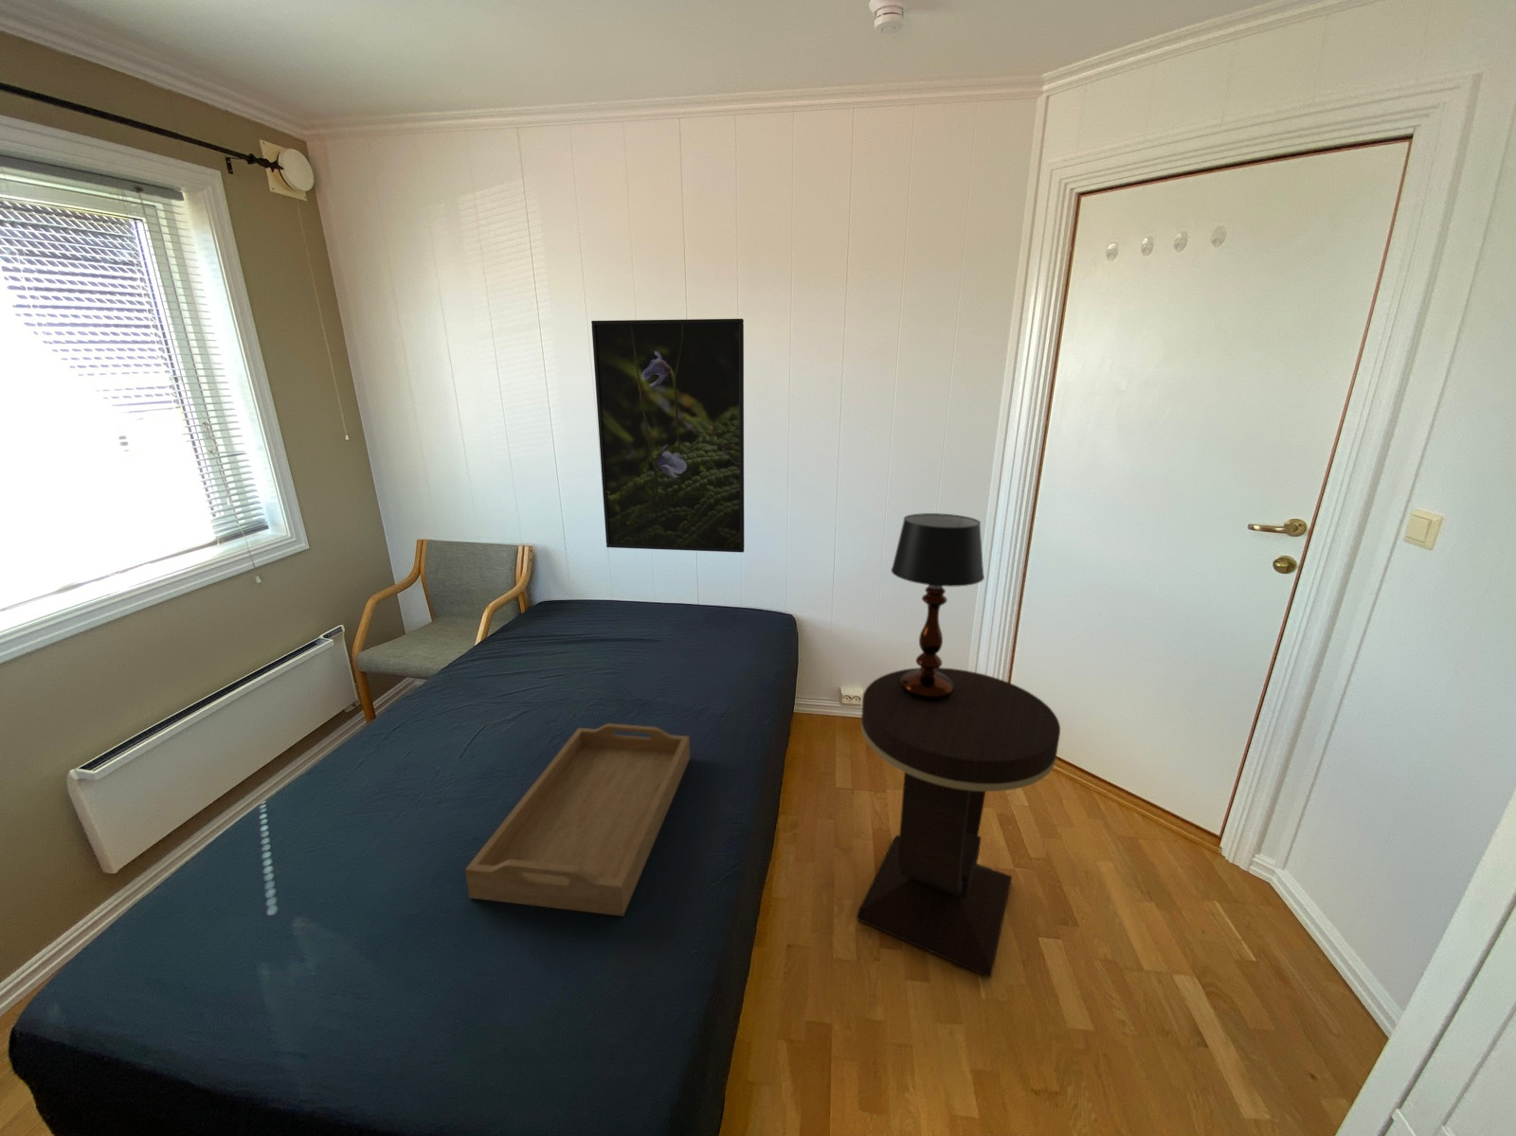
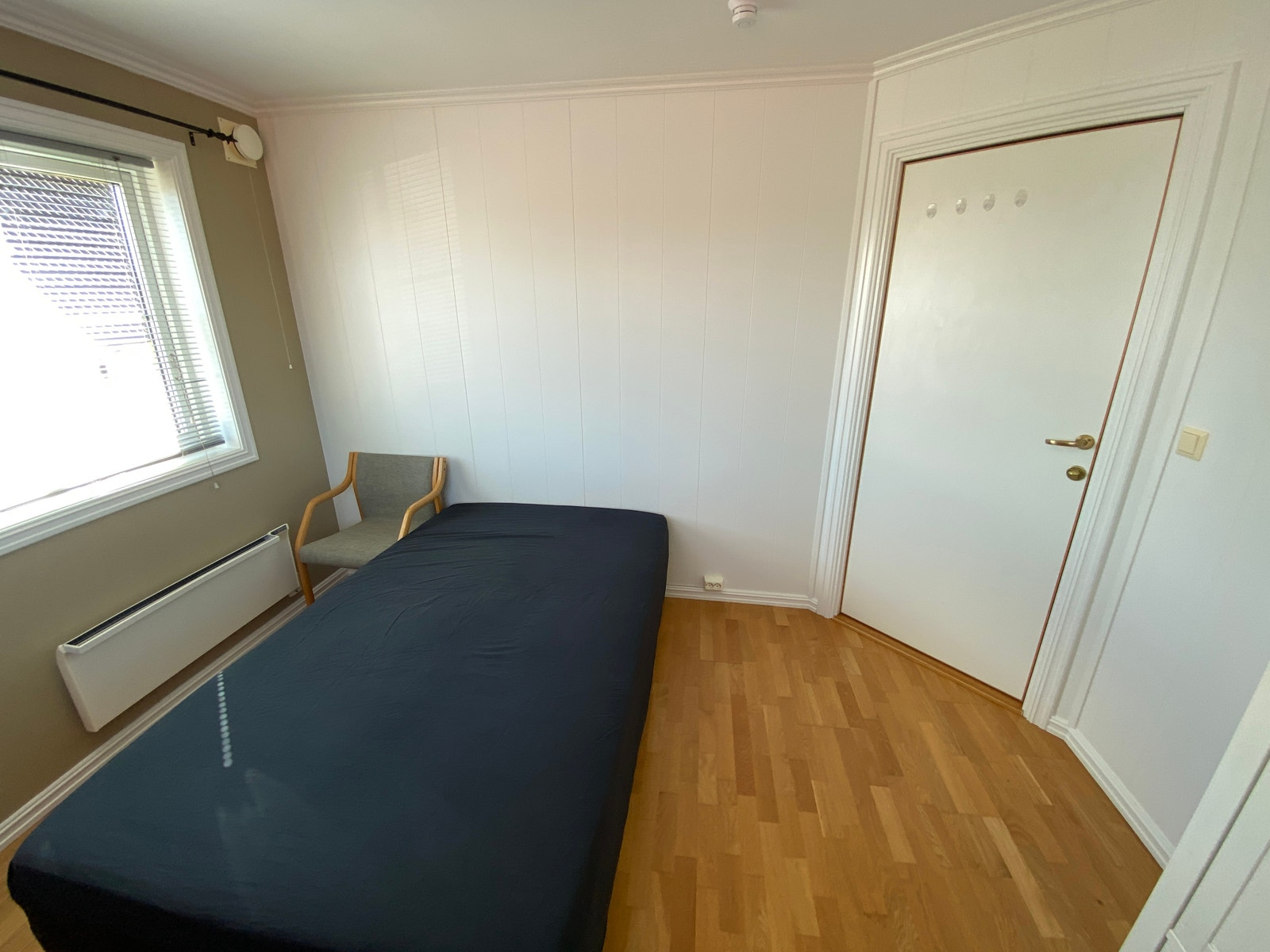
- table lamp (933, 607)
- serving tray (596, 799)
- side table (945, 809)
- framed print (670, 440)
